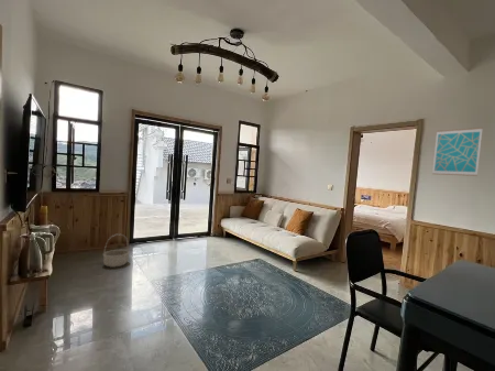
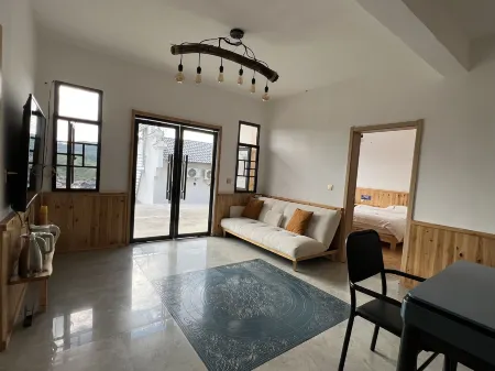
- wall art (455, 152)
- basket (117, 250)
